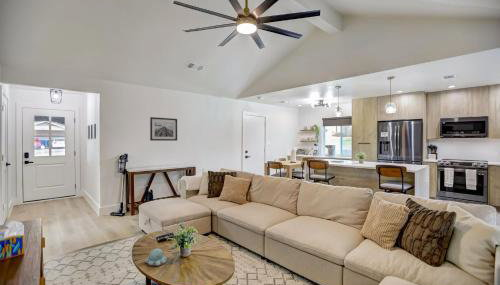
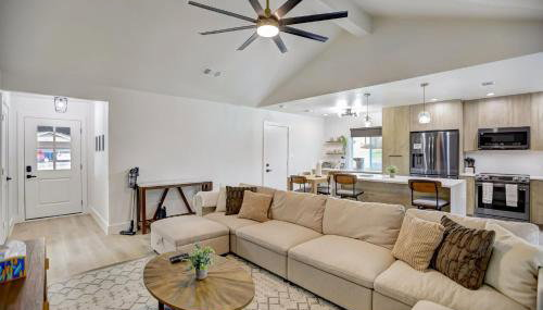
- wall art (164, 129)
- candle (156, 254)
